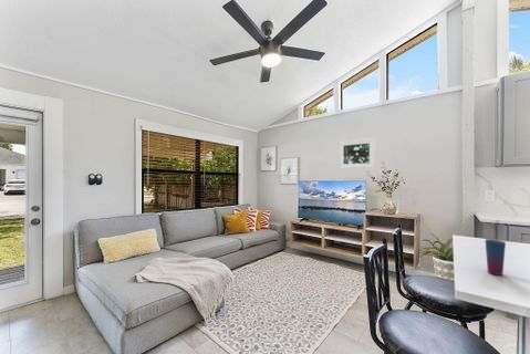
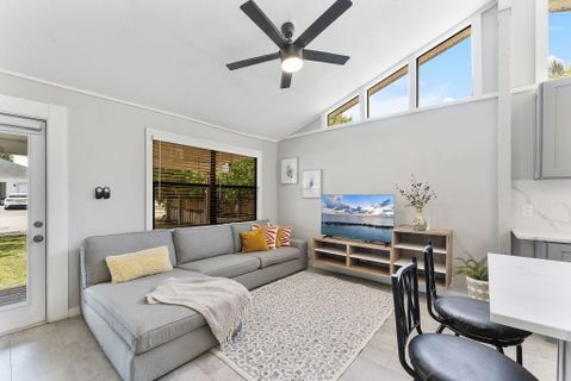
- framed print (355, 154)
- cup (495, 257)
